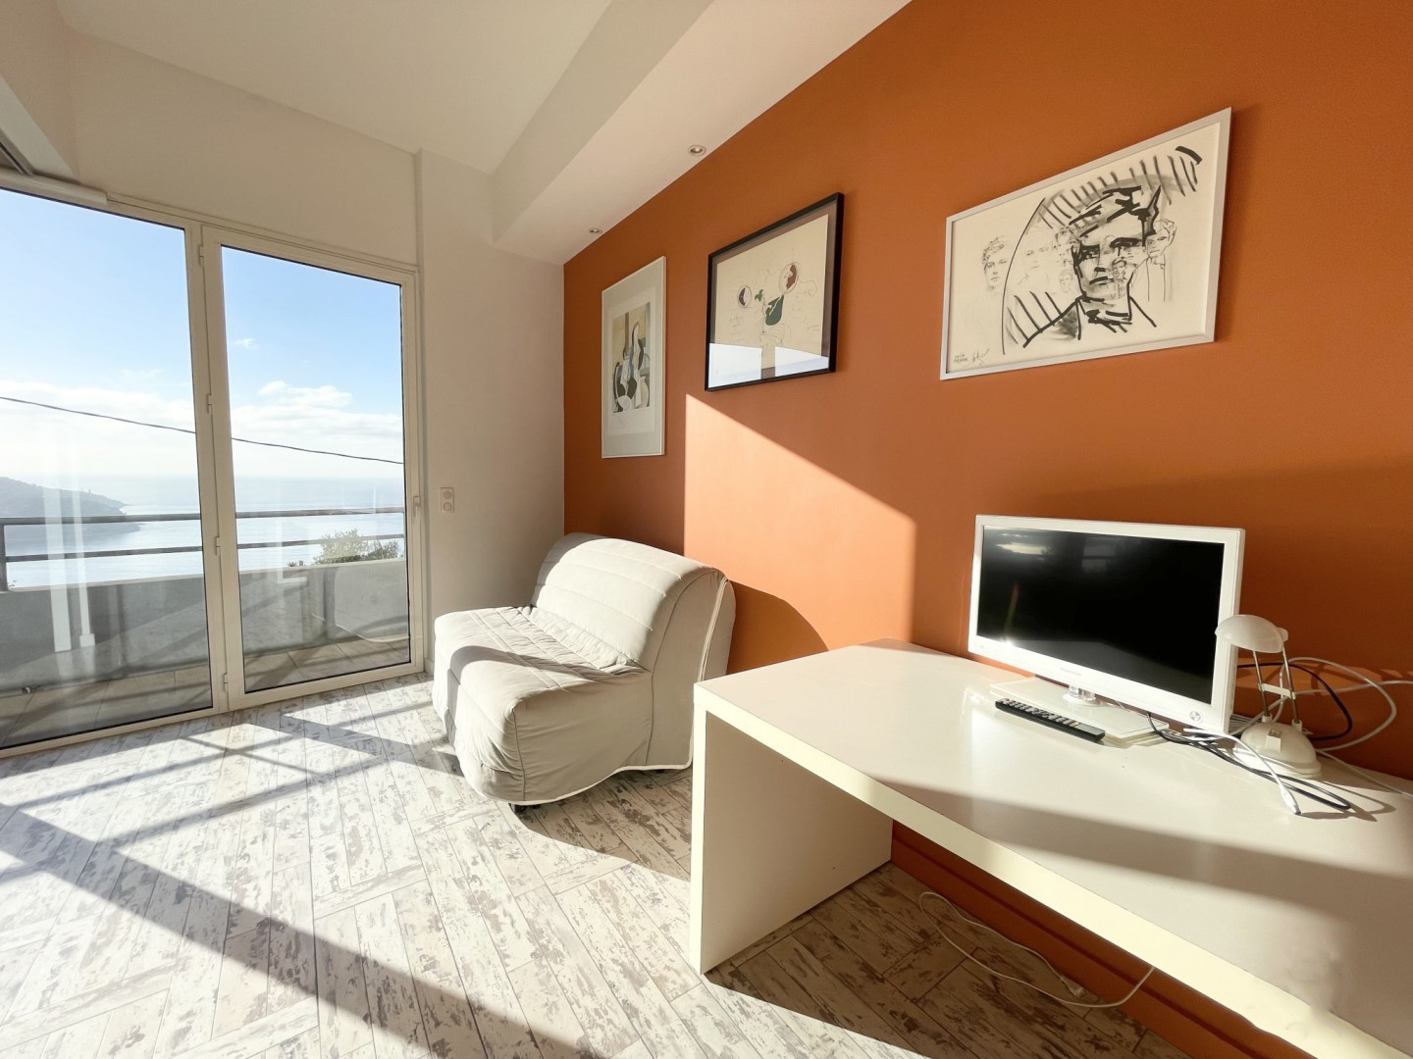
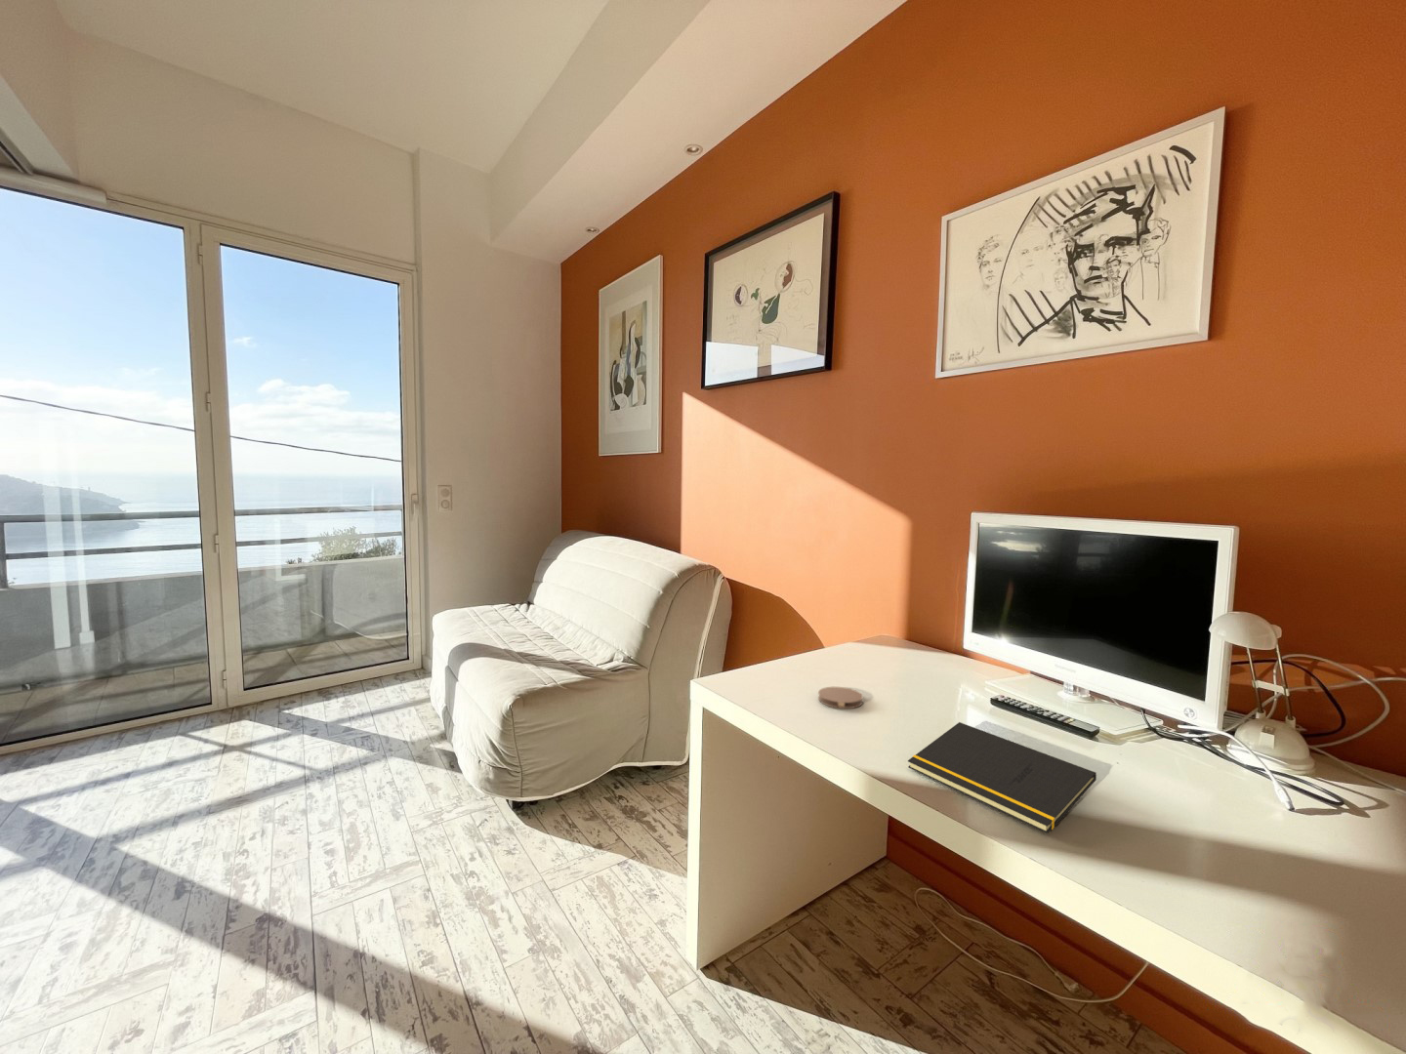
+ coaster (839, 696)
+ notepad (996, 769)
